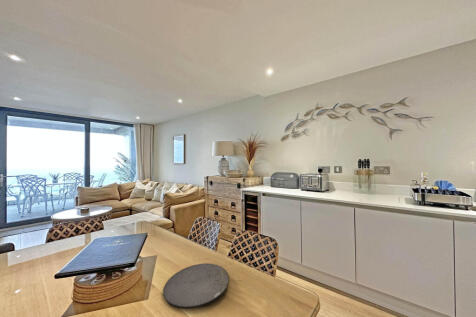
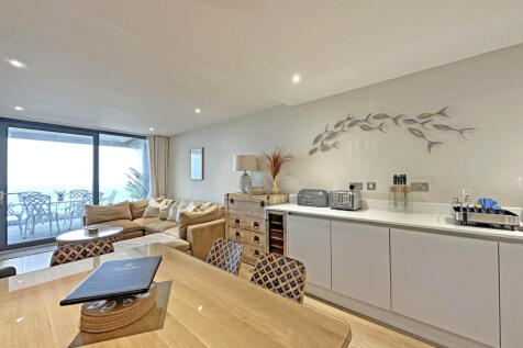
- plate (197, 282)
